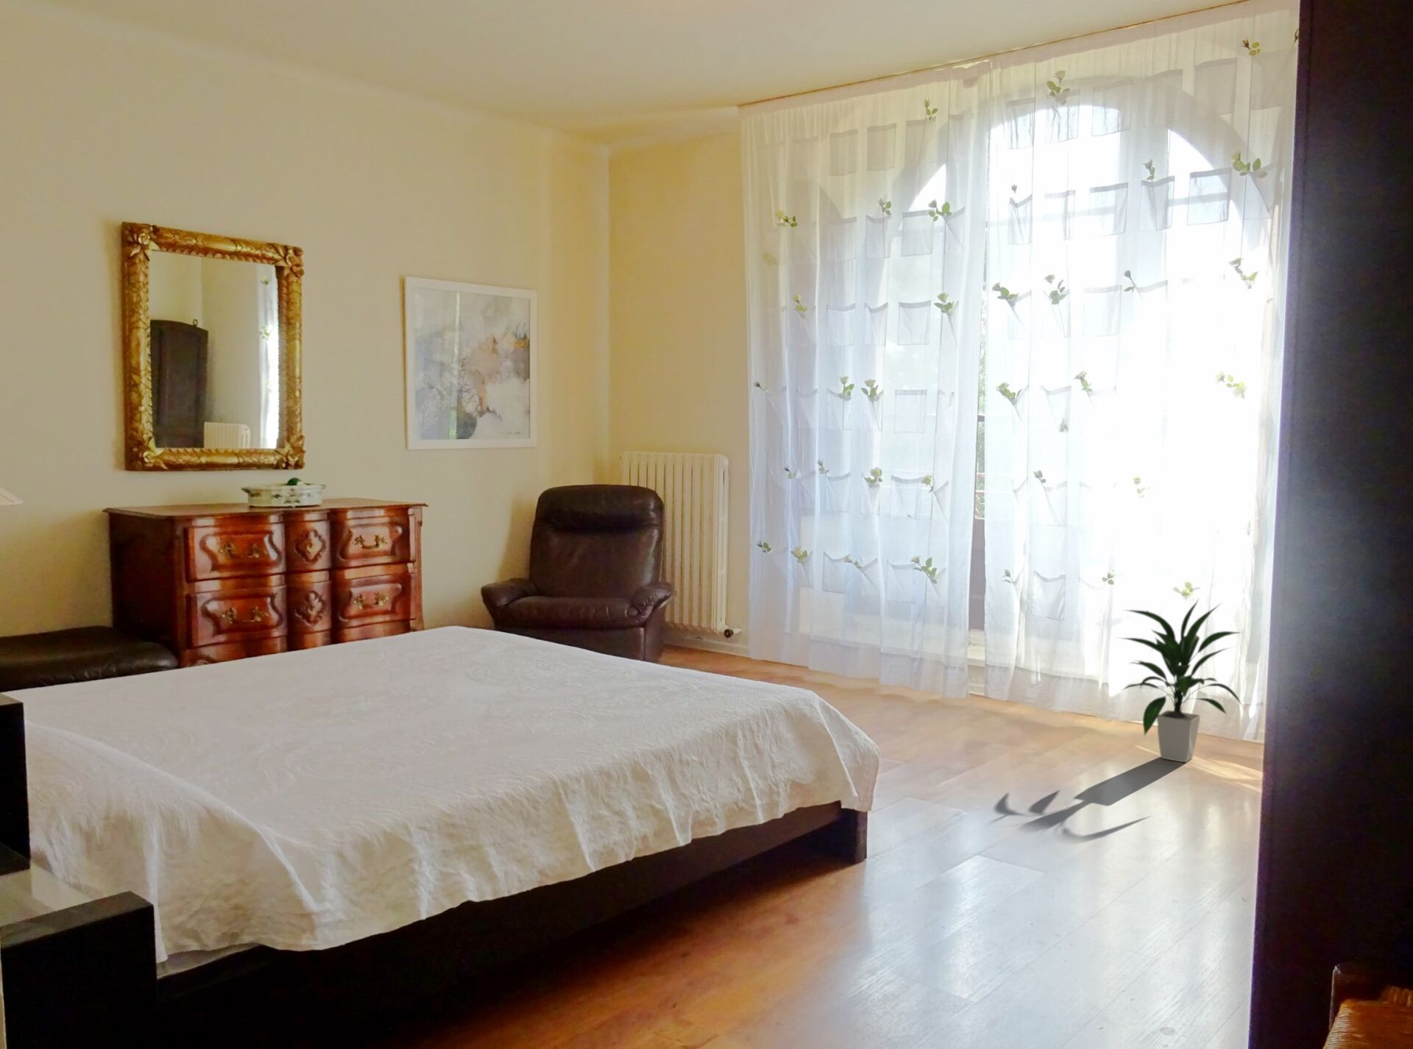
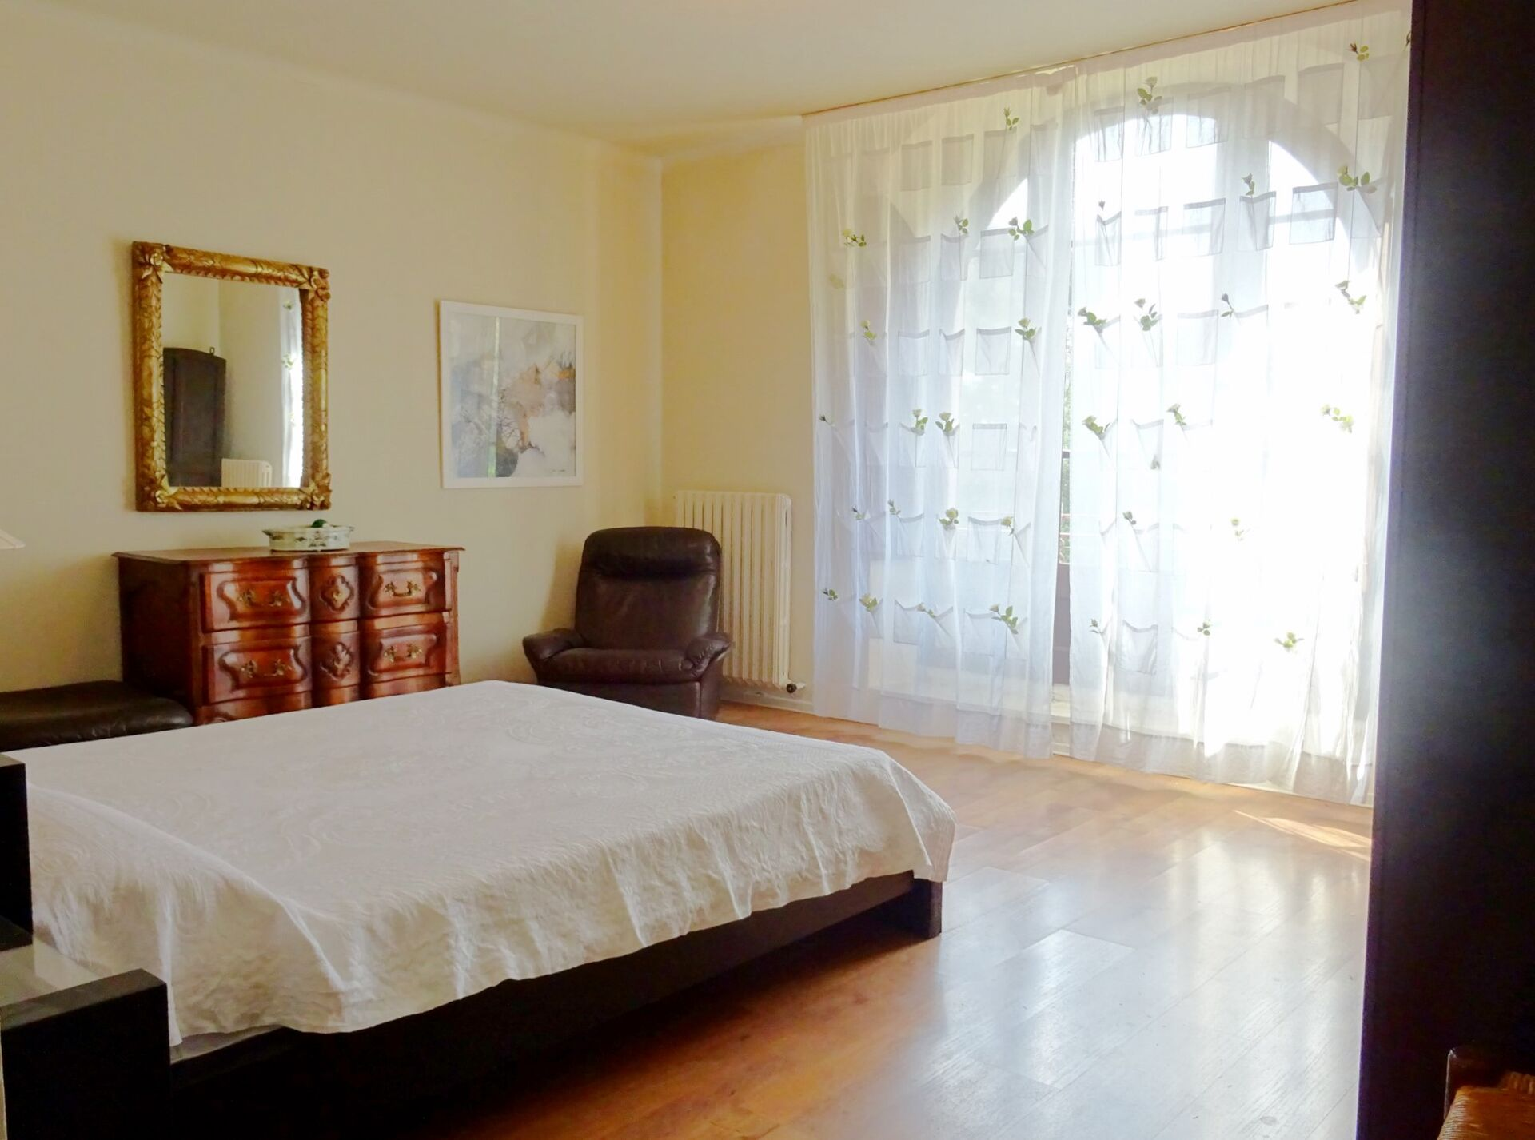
- indoor plant (1175, 678)
